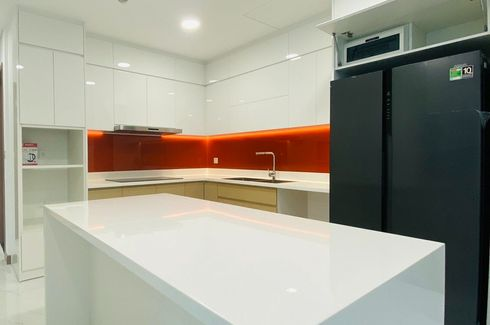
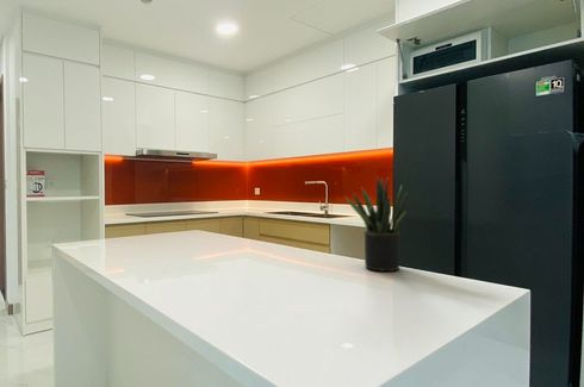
+ potted plant (377, 221)
